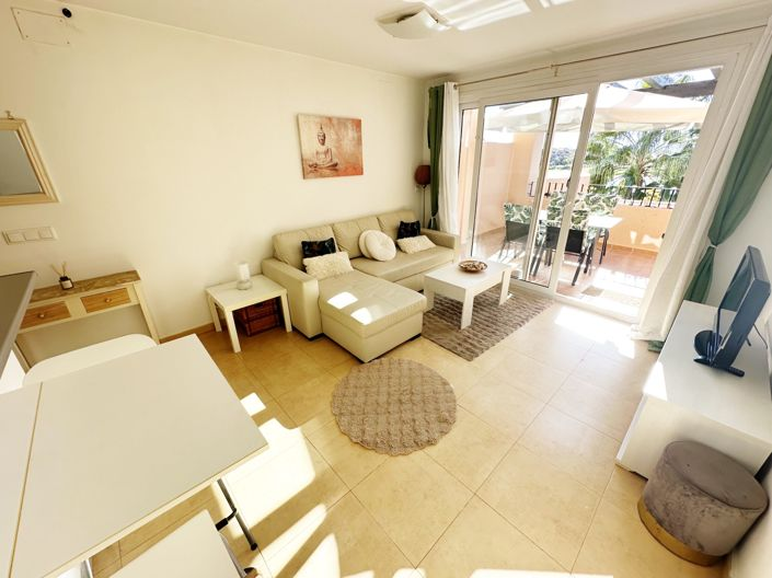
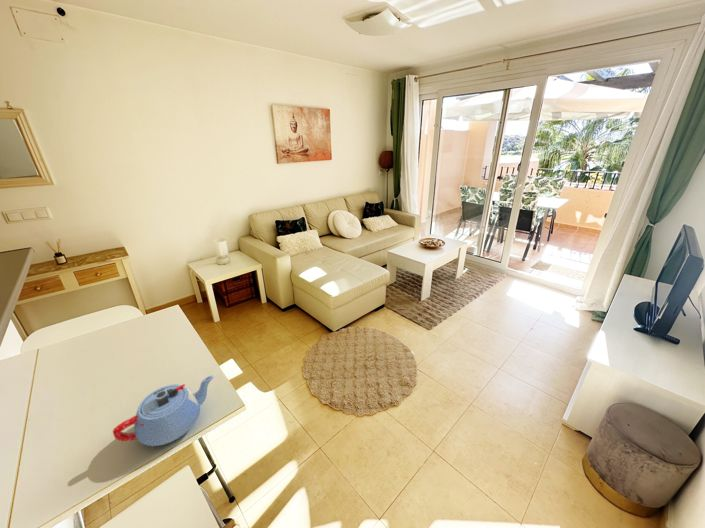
+ teapot (170, 408)
